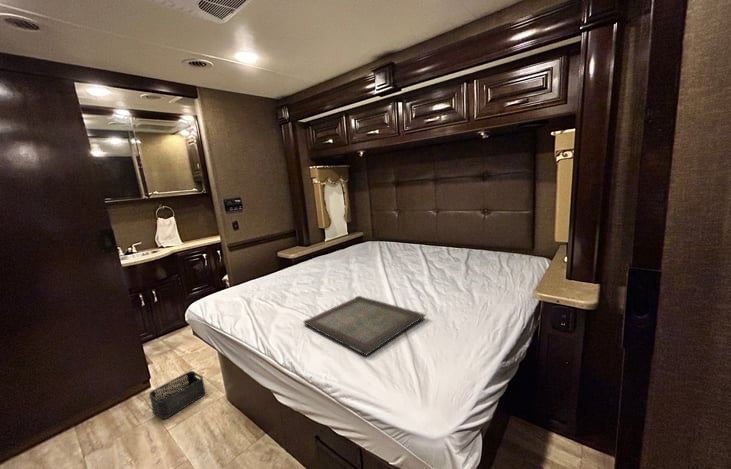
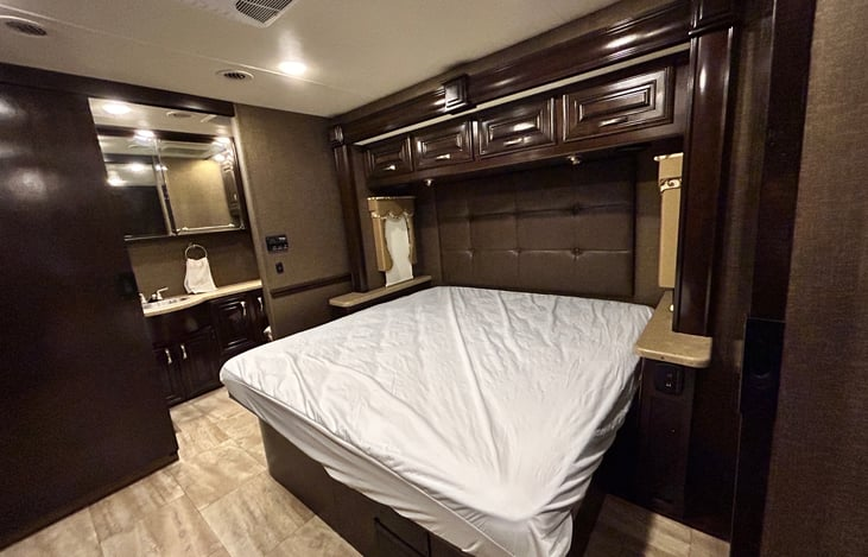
- storage bin (178, 393)
- serving tray (363, 319)
